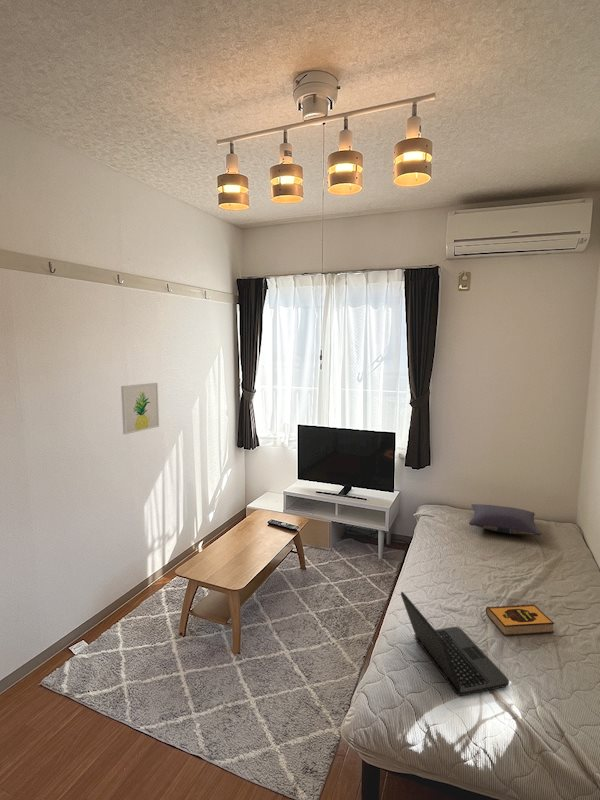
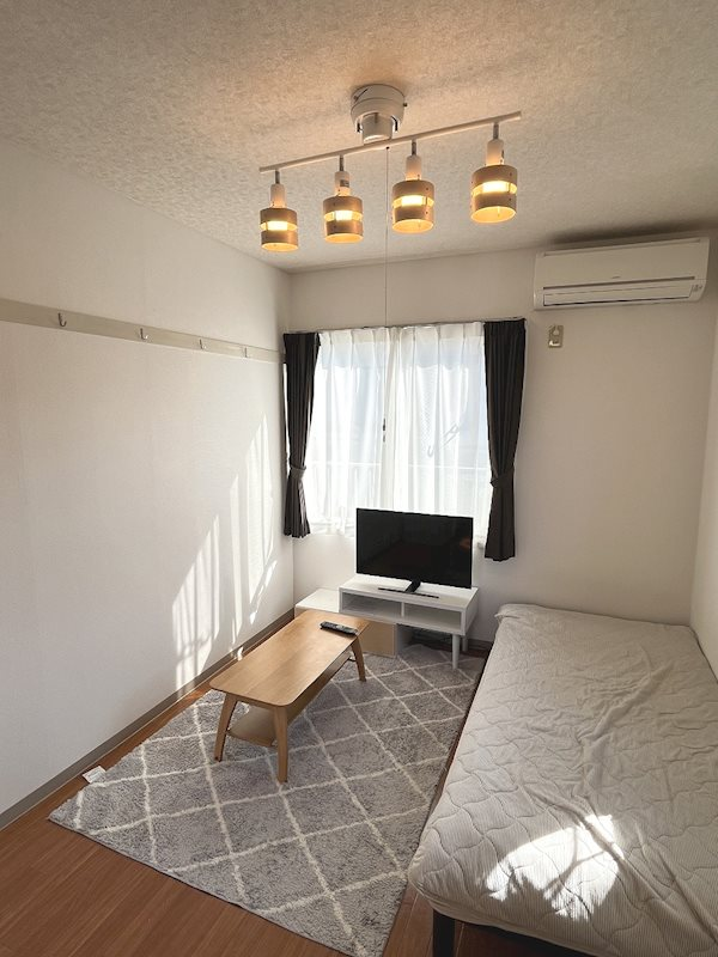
- hardback book (518, 618)
- pillow (502, 518)
- wall art (141, 407)
- laptop (451, 635)
